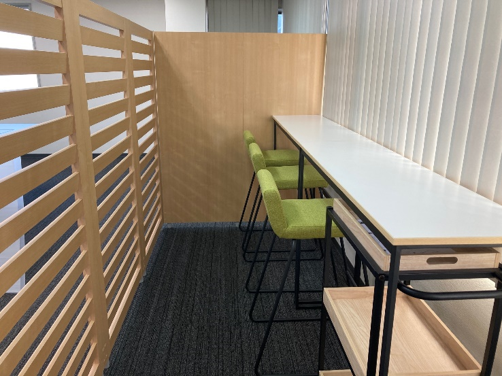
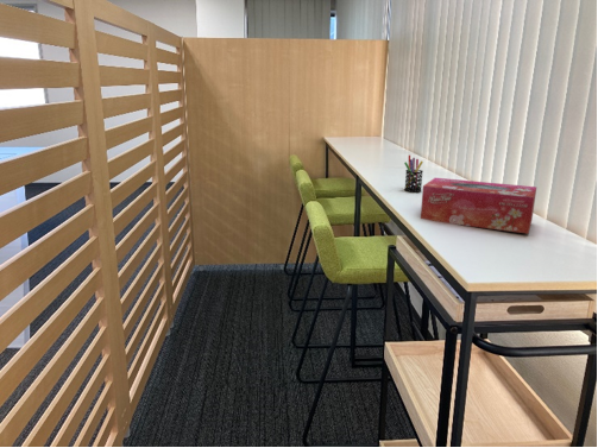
+ pen holder (411, 172)
+ tissue box (478, 203)
